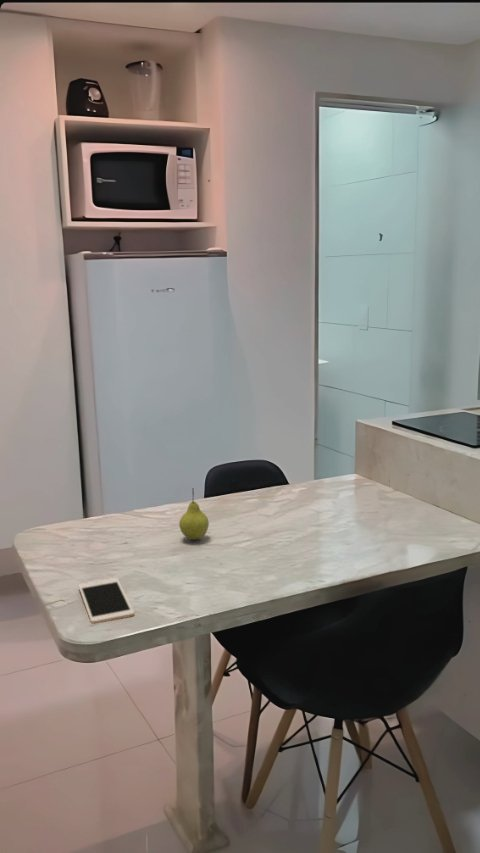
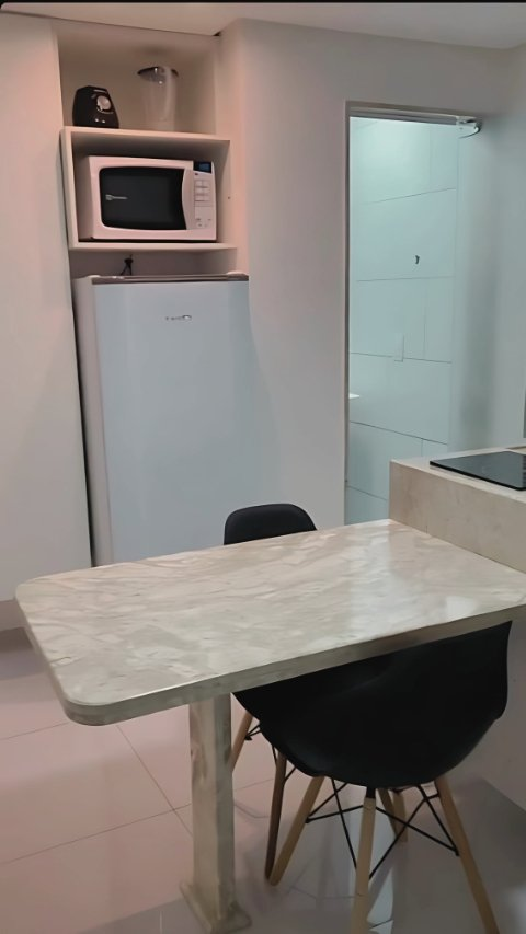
- cell phone (105, 599)
- fruit (193, 514)
